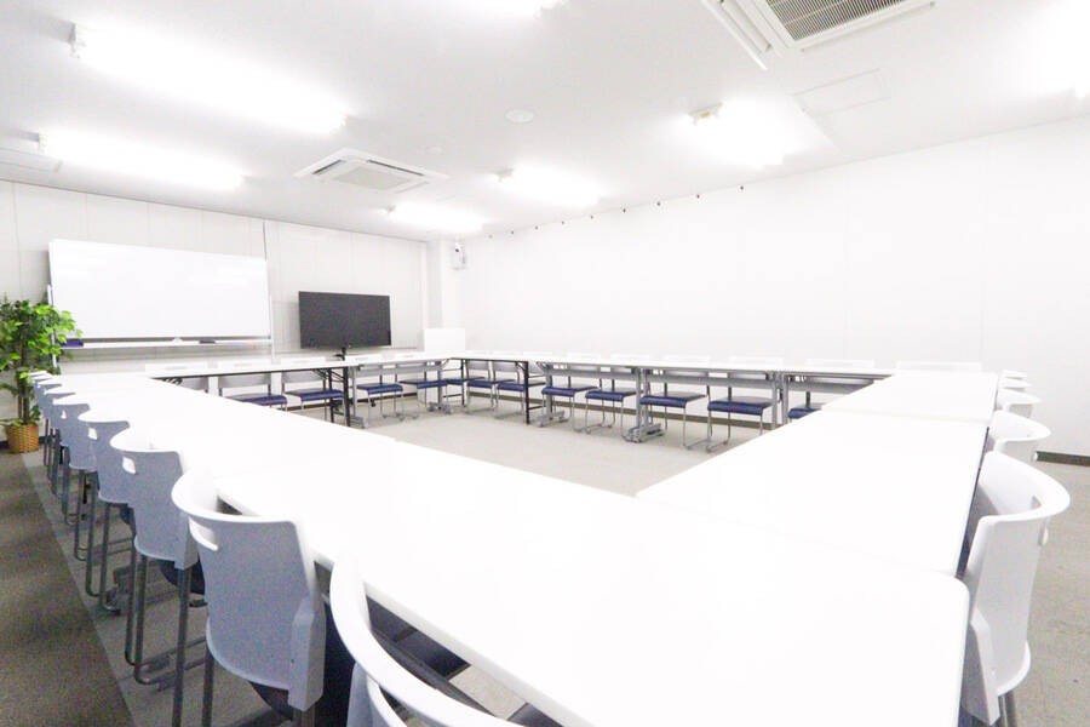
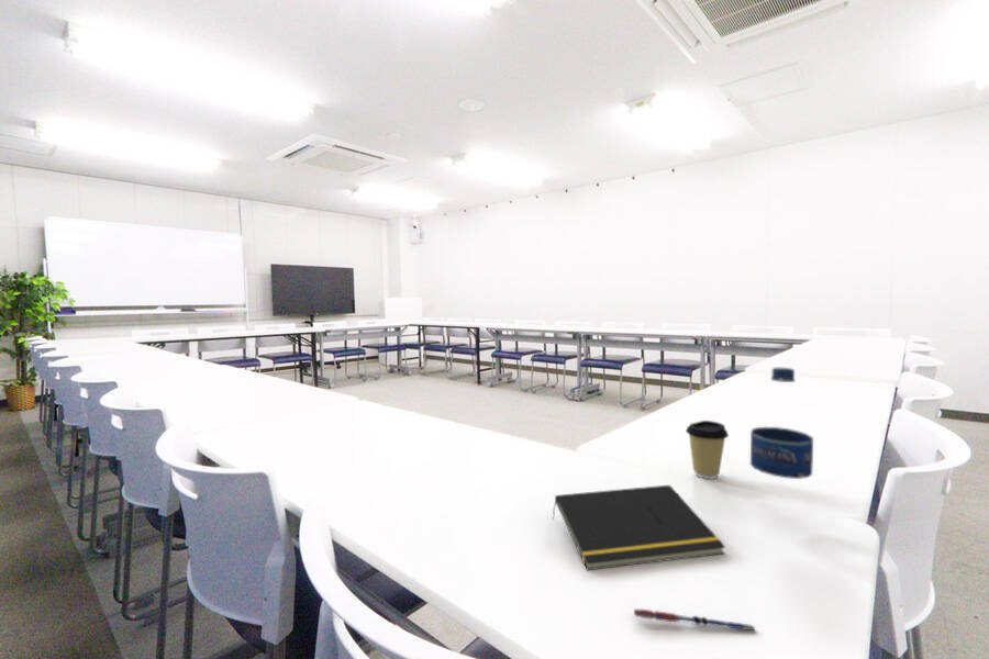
+ coffee cup (705, 449)
+ pen (692, 618)
+ water bottle (780, 446)
+ notepad (633, 522)
